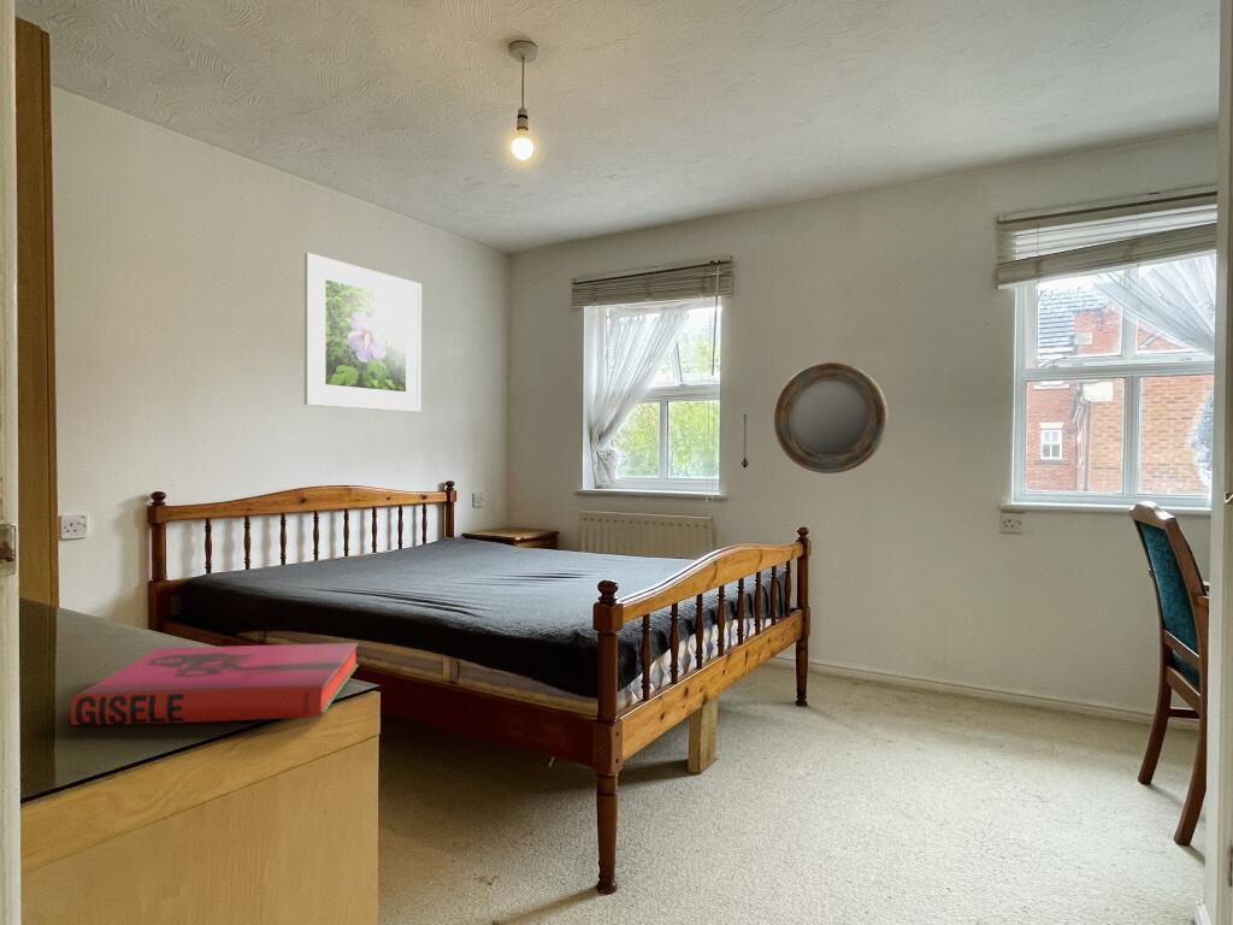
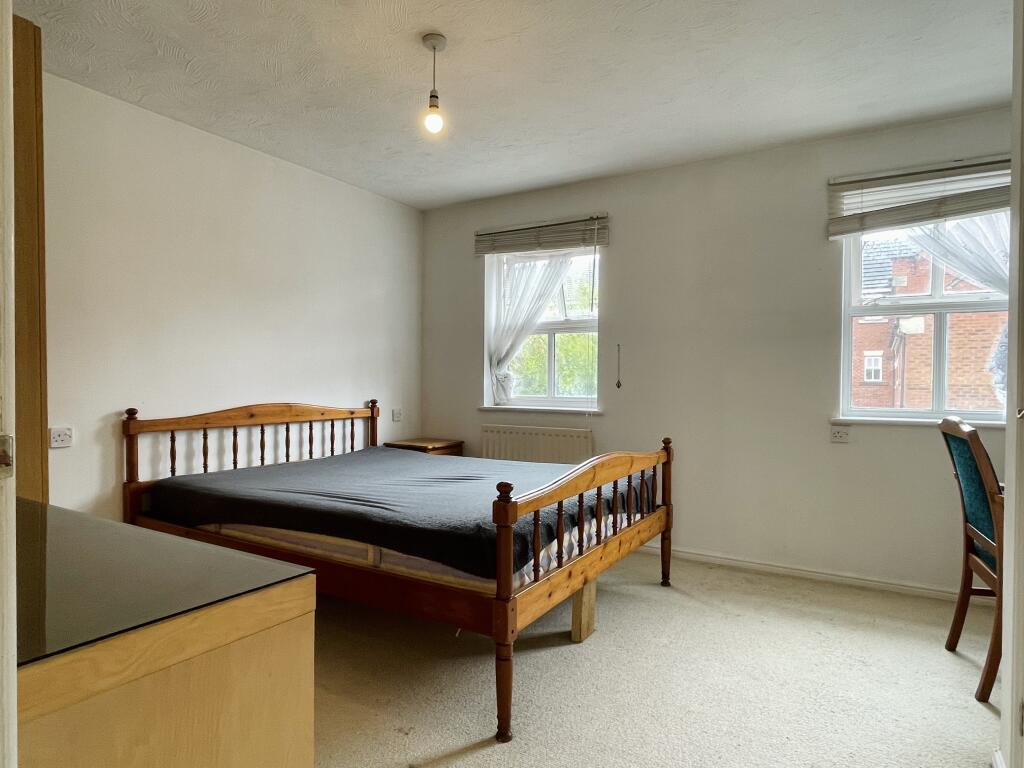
- home mirror (828, 417)
- hardback book (232, 679)
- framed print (367, 338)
